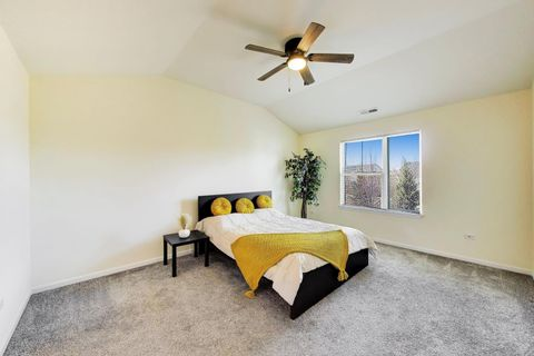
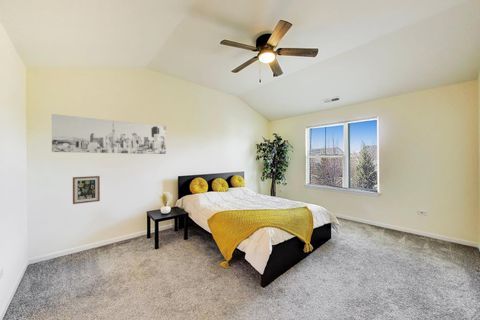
+ wall art (117, 137)
+ wall art (86, 189)
